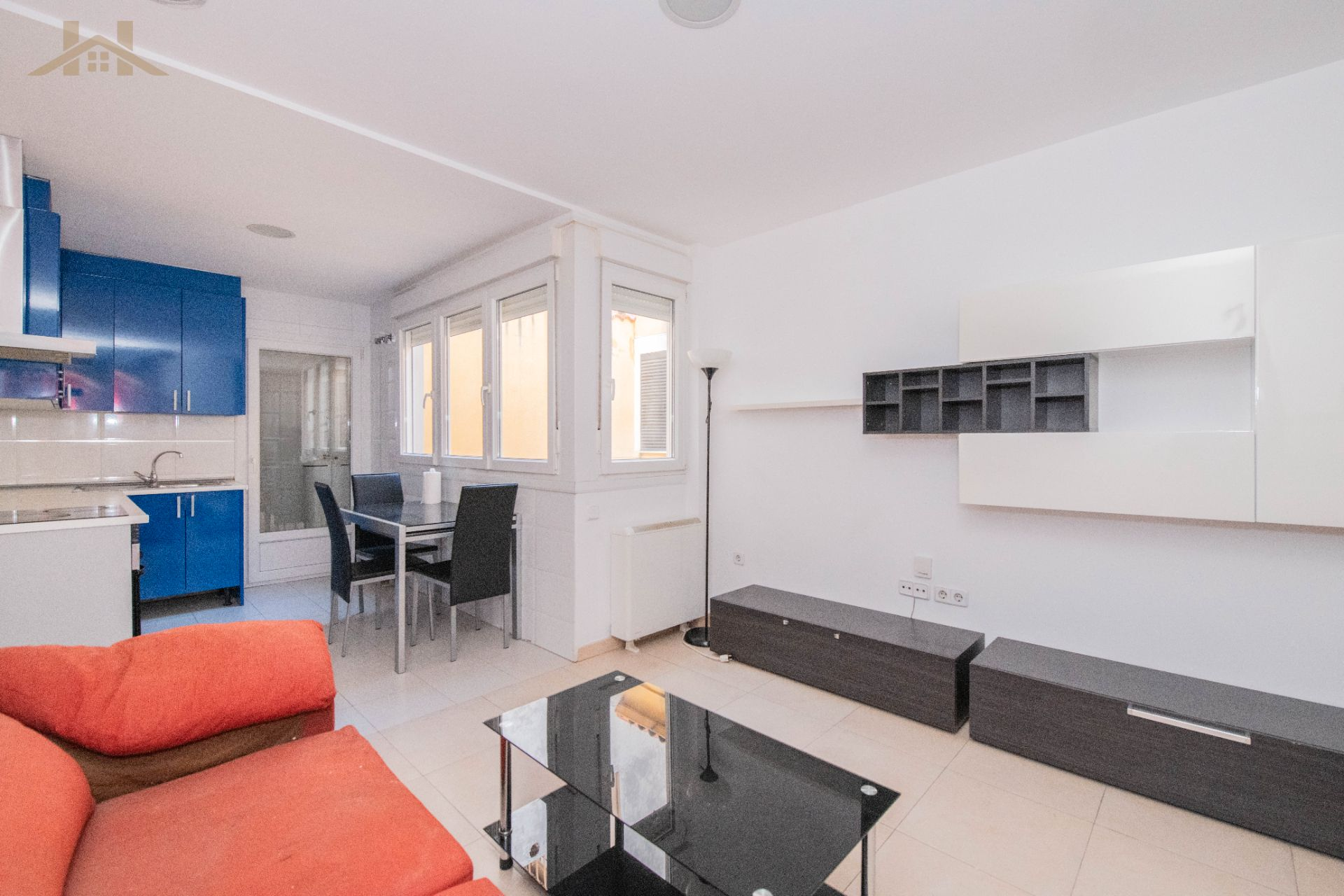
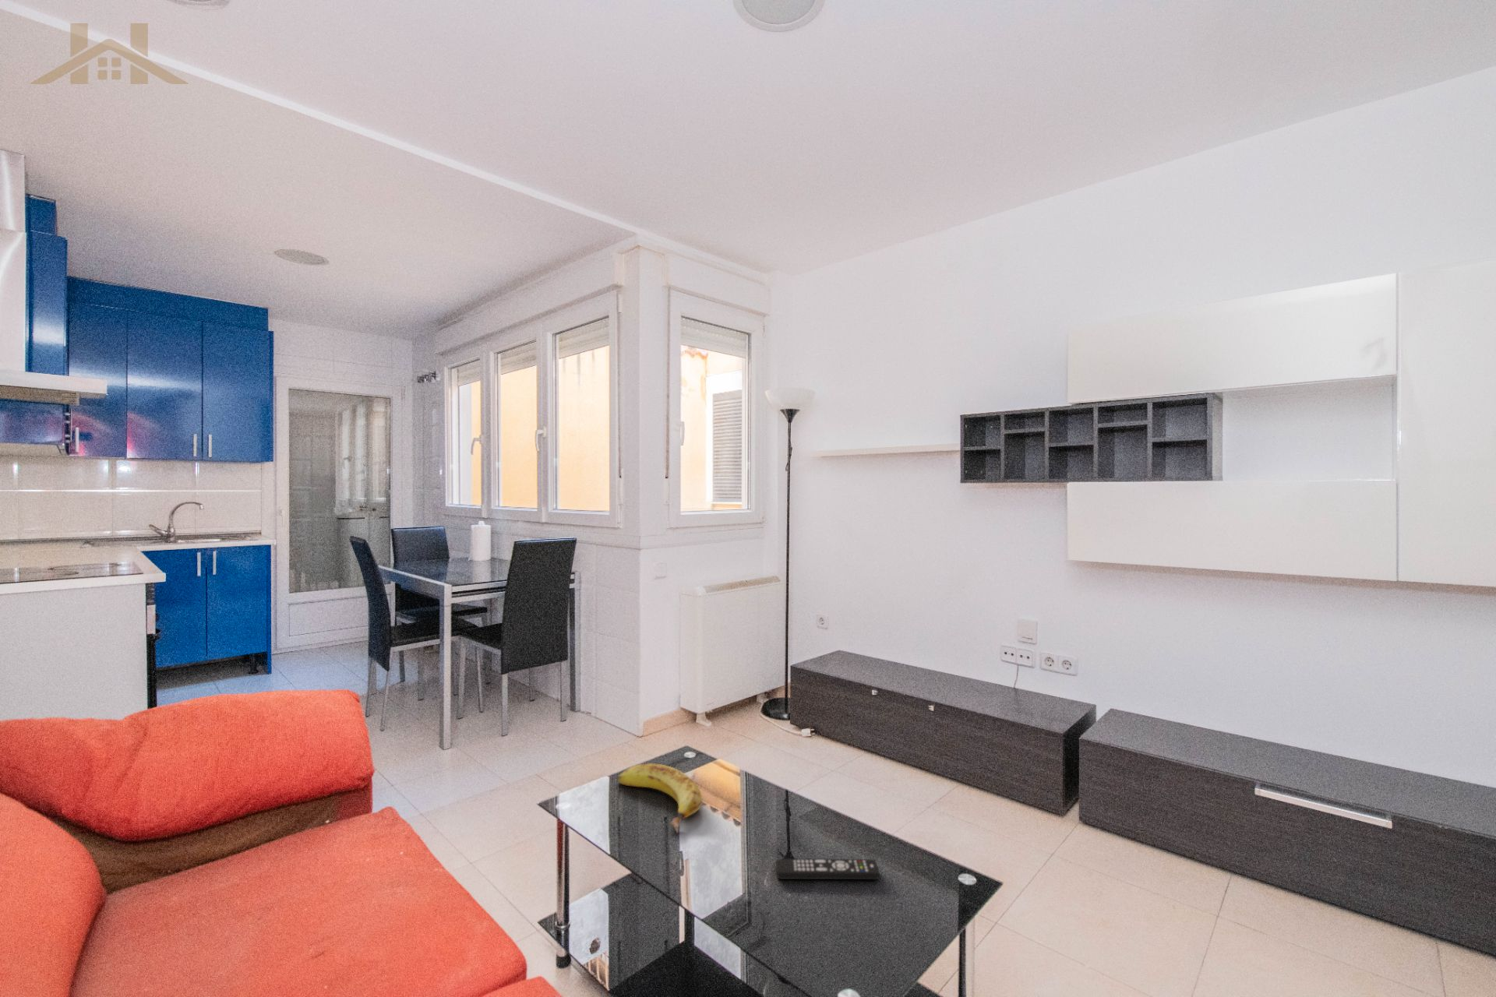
+ remote control (827, 869)
+ banana (657, 788)
